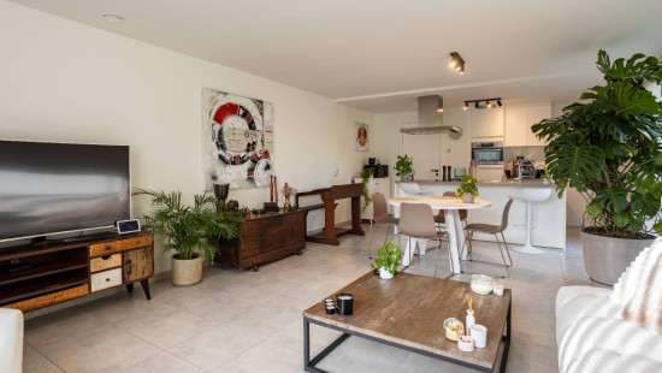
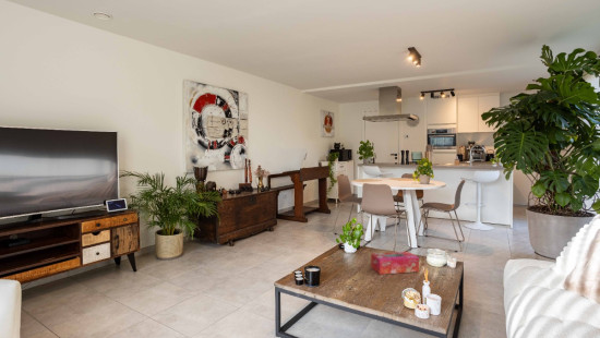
+ tissue box (394, 262)
